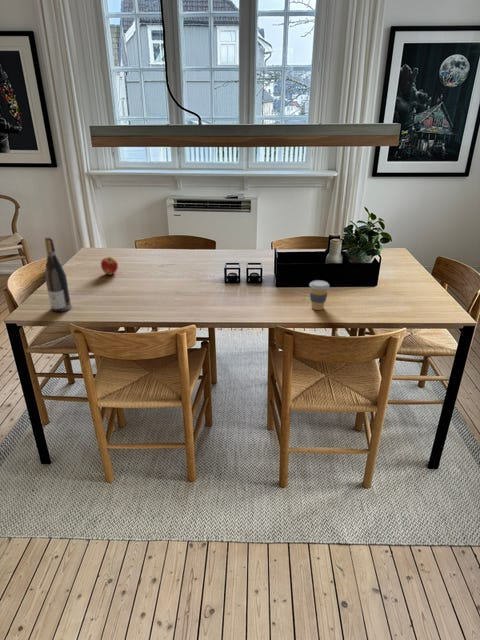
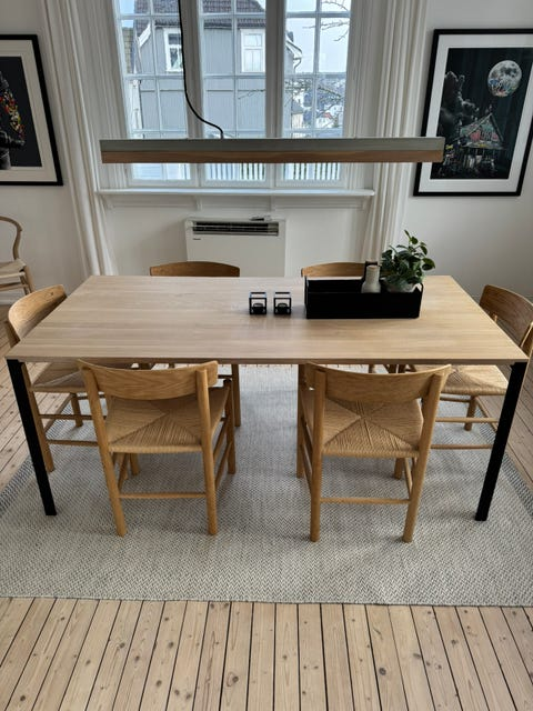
- coffee cup (318, 295)
- wine bottle (55, 274)
- apple (109, 264)
